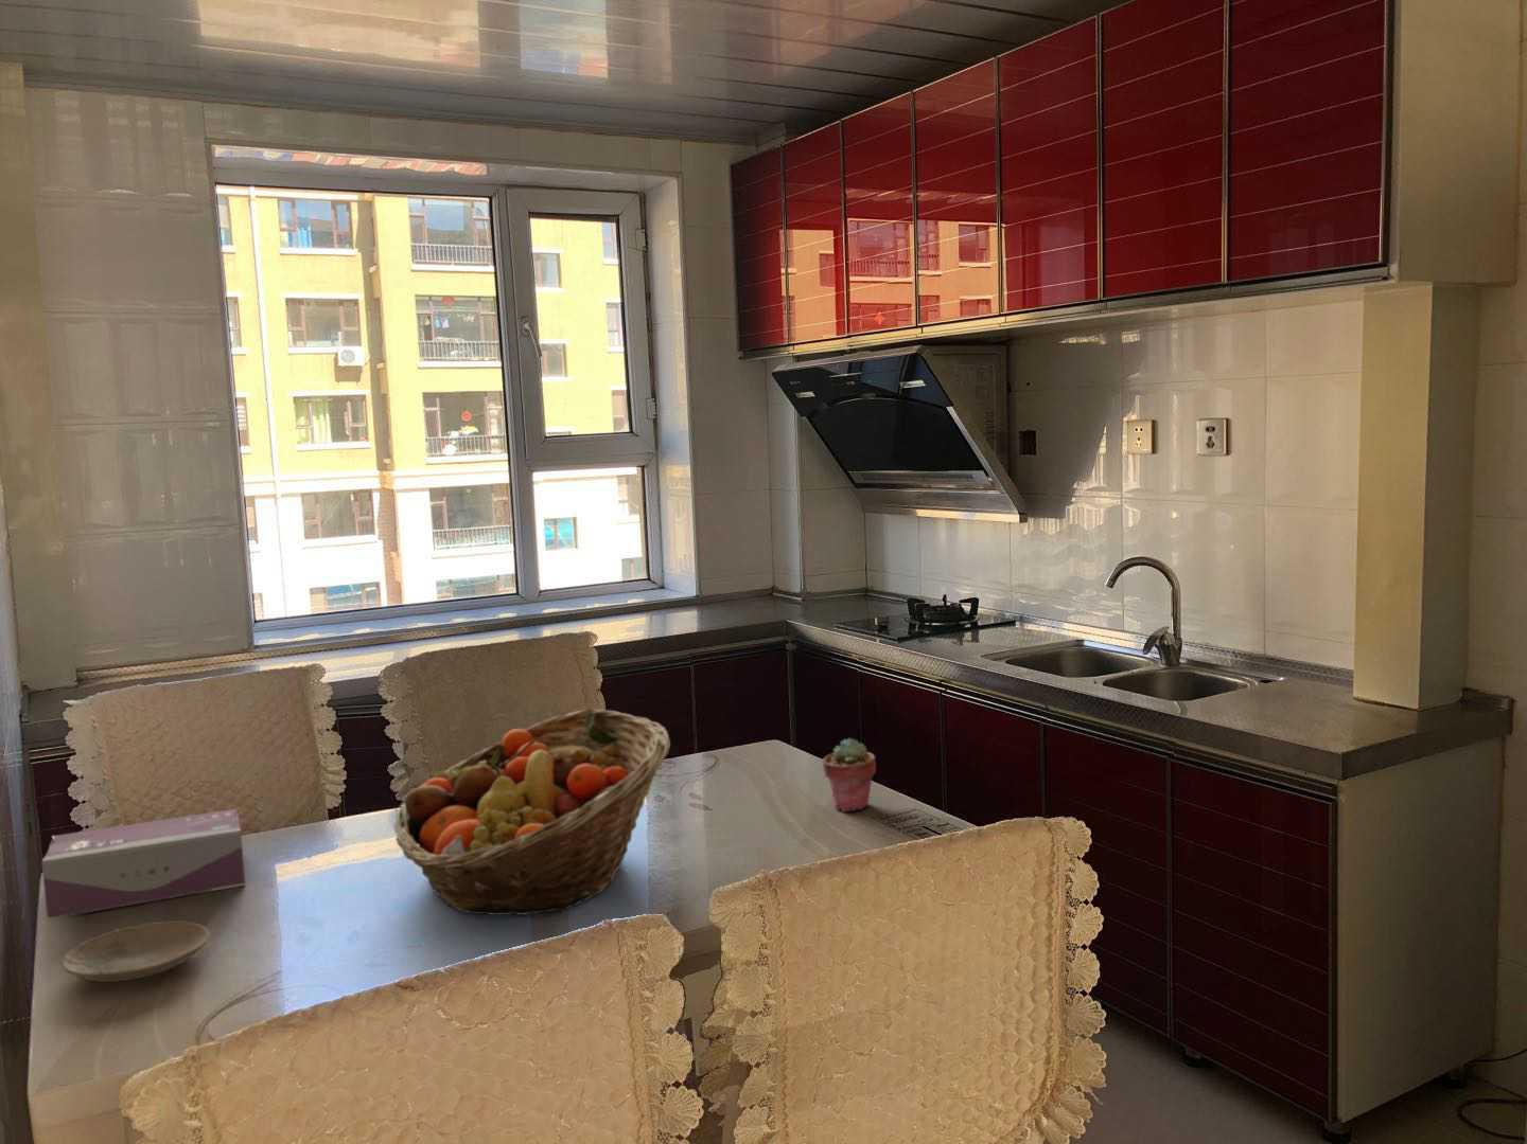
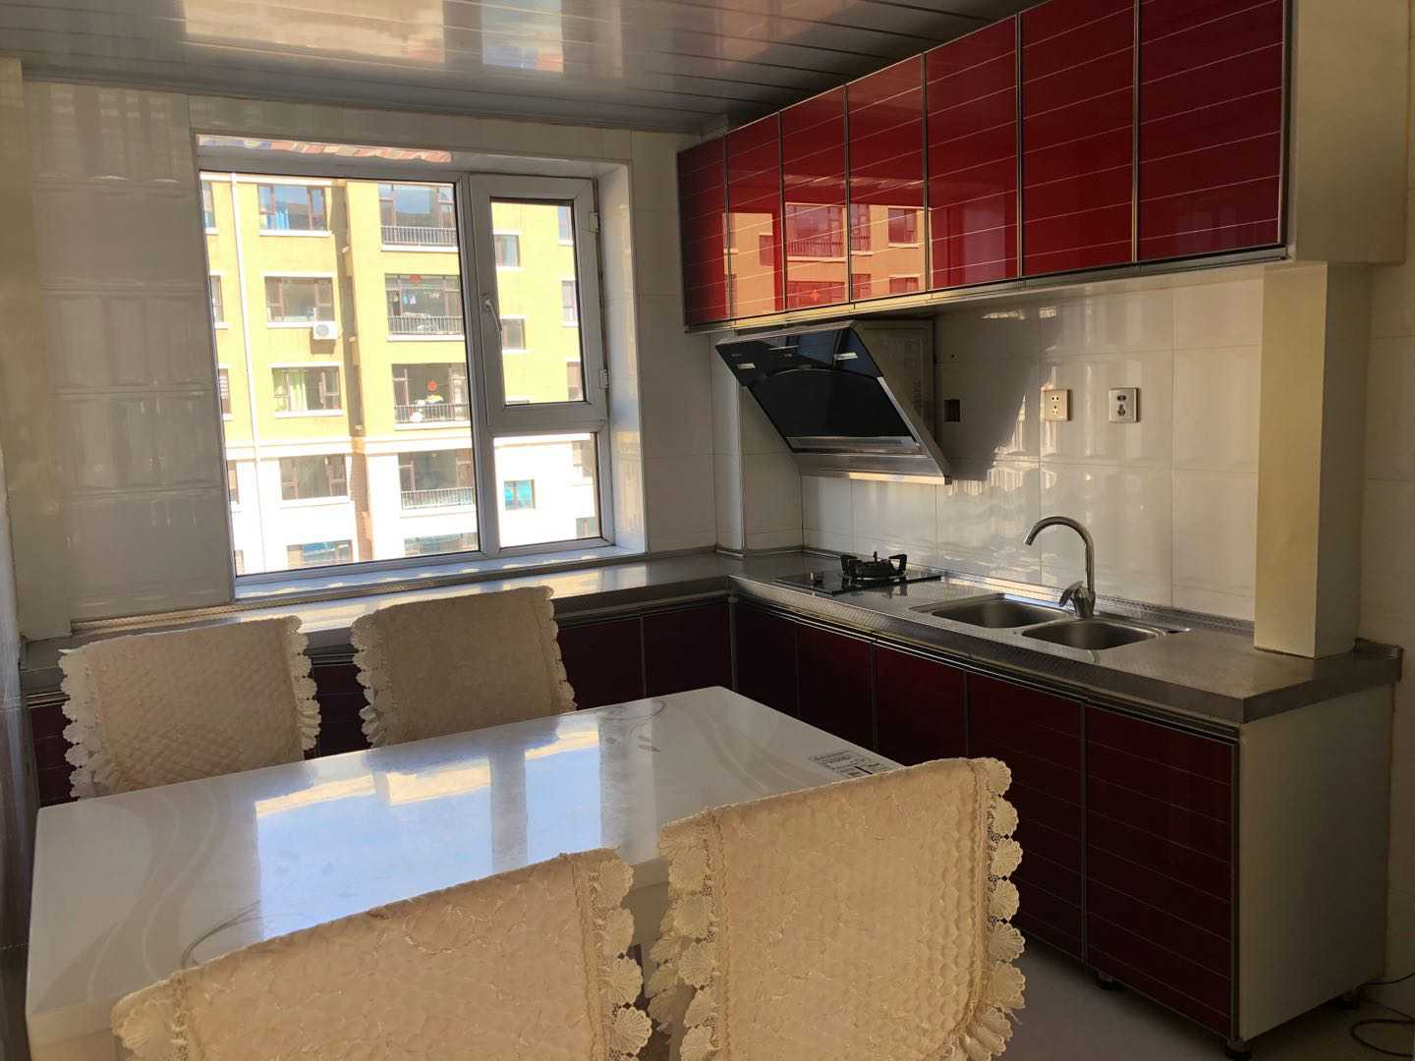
- potted succulent (849, 771)
- tissue box (148, 858)
- plate (138, 955)
- fruit basket (534, 804)
